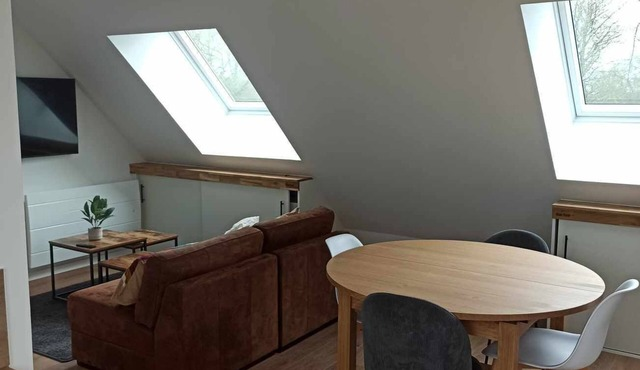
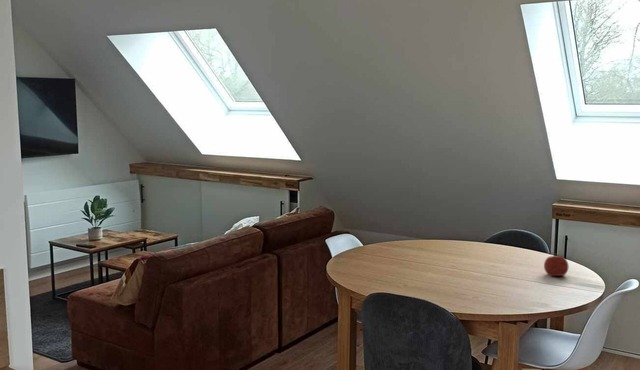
+ fruit (556, 264)
